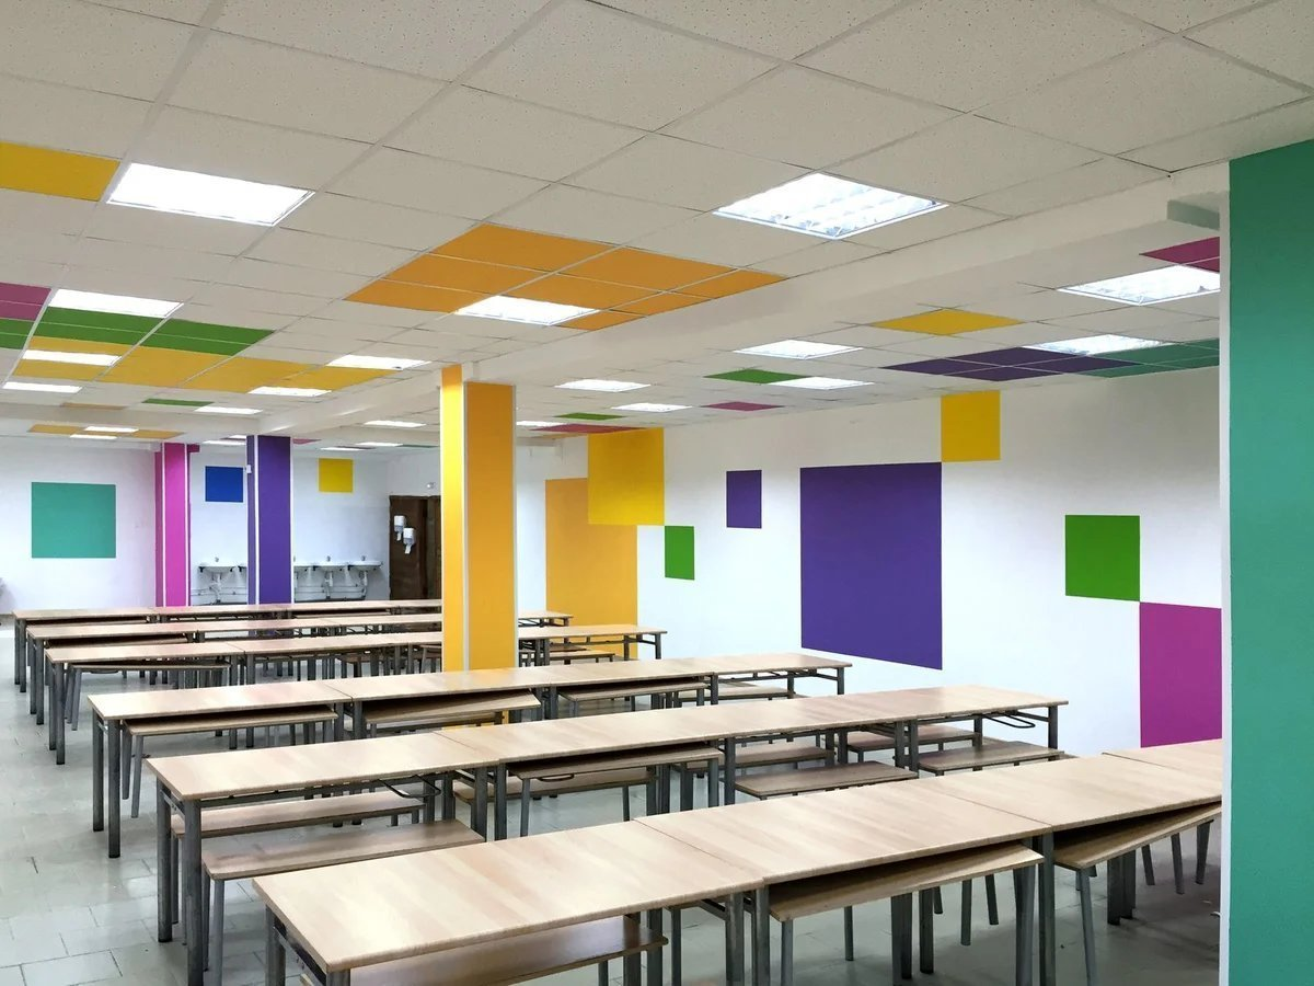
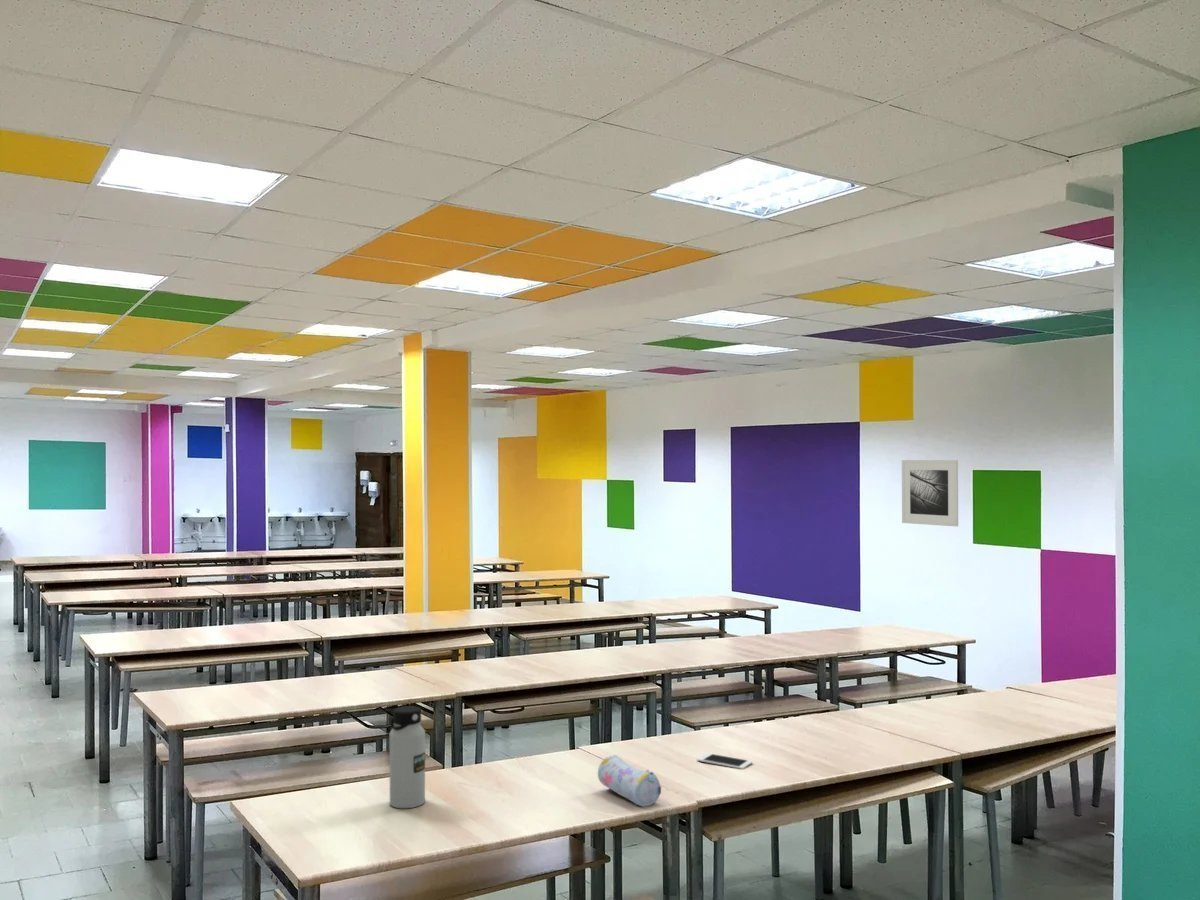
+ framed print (929, 492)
+ pencil case (628, 780)
+ cell phone (724, 760)
+ water bottle (407, 755)
